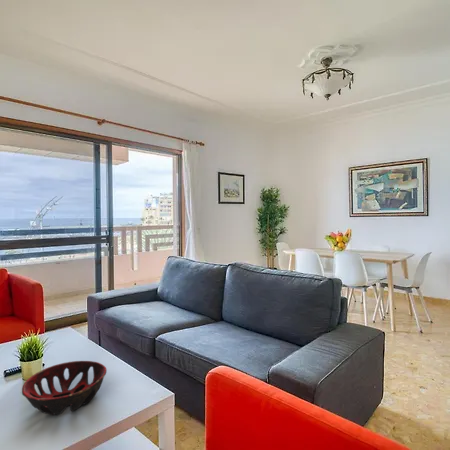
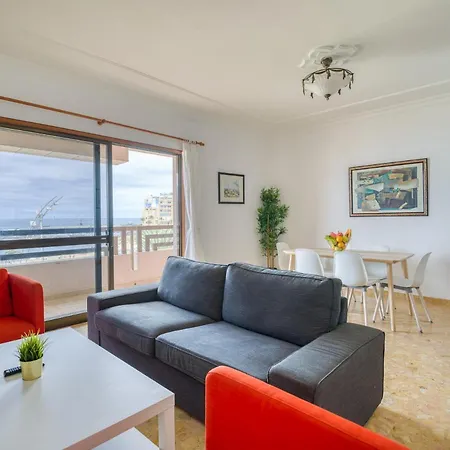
- decorative bowl (66, 389)
